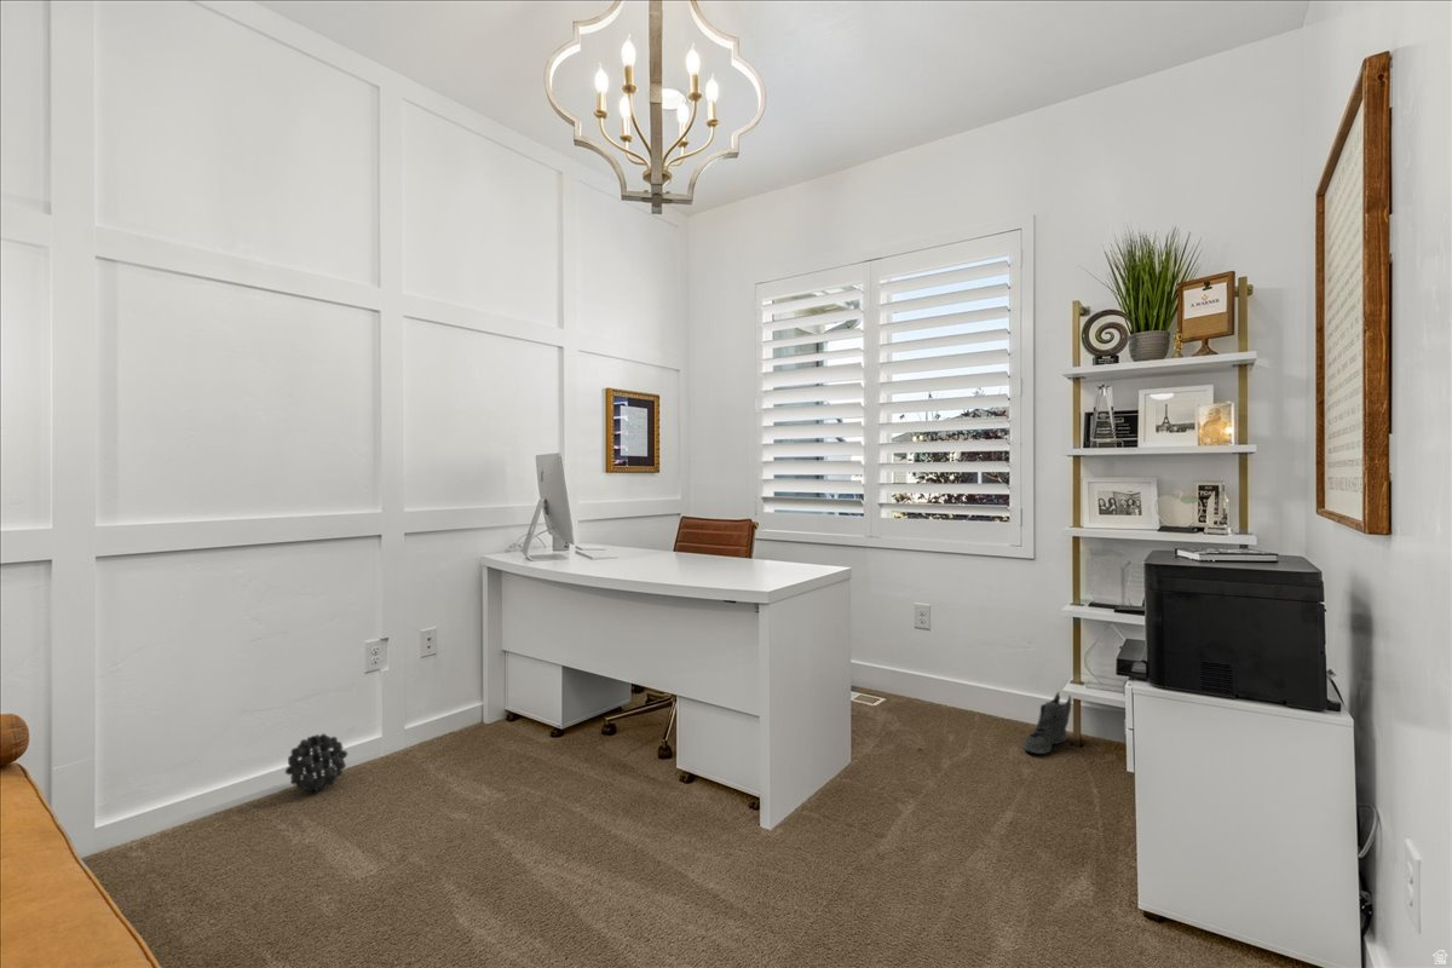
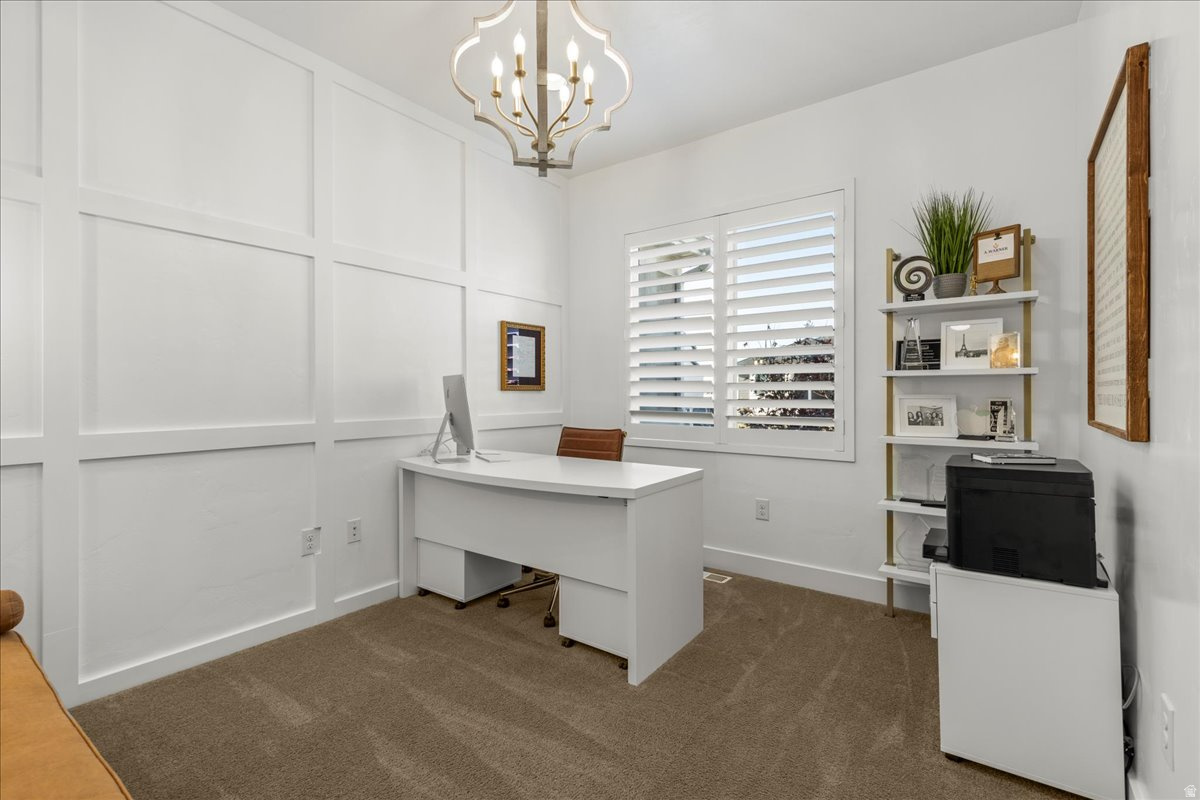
- sneaker (1047, 721)
- decorative ball (317, 762)
